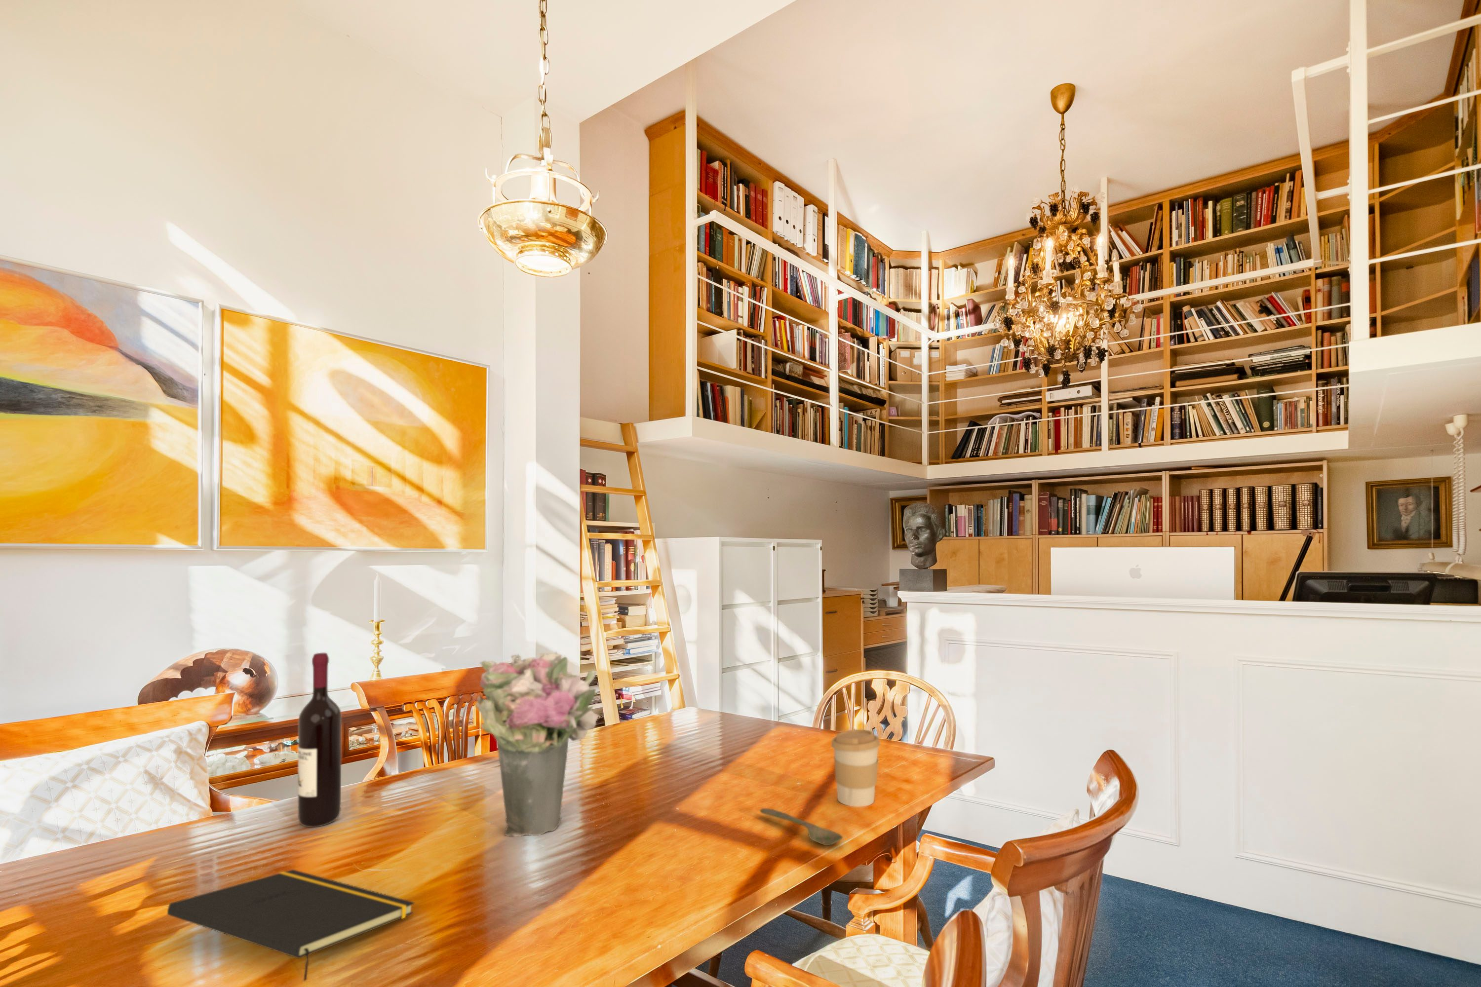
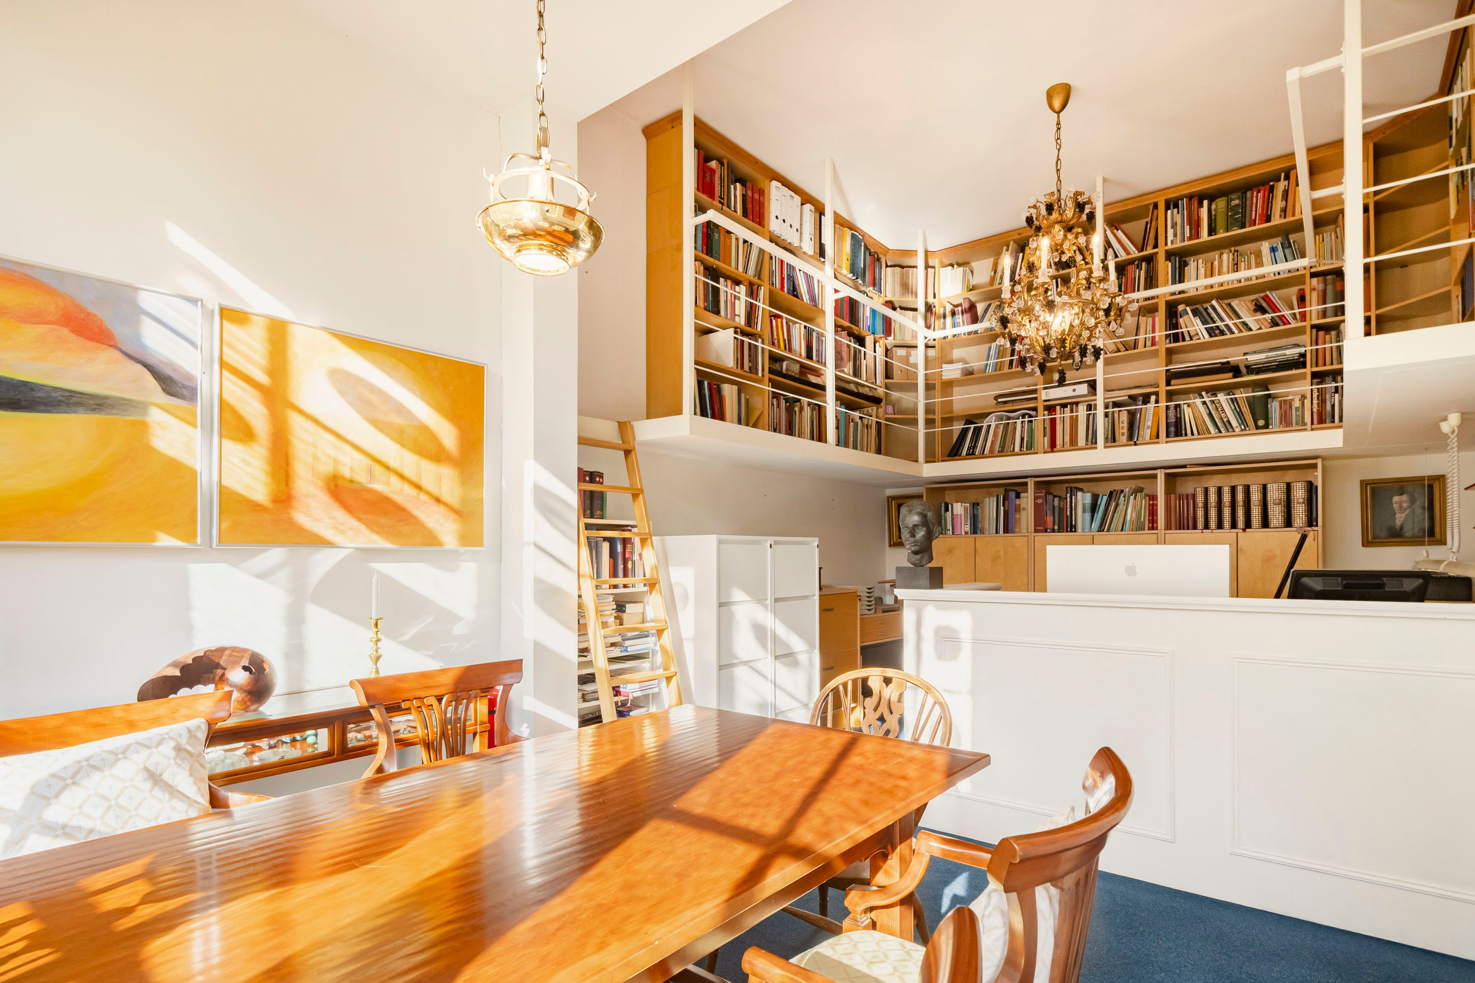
- spoon (798, 823)
- wine bottle (320, 737)
- flower bouquet (534, 738)
- coffee cup (855, 766)
- notepad (294, 909)
